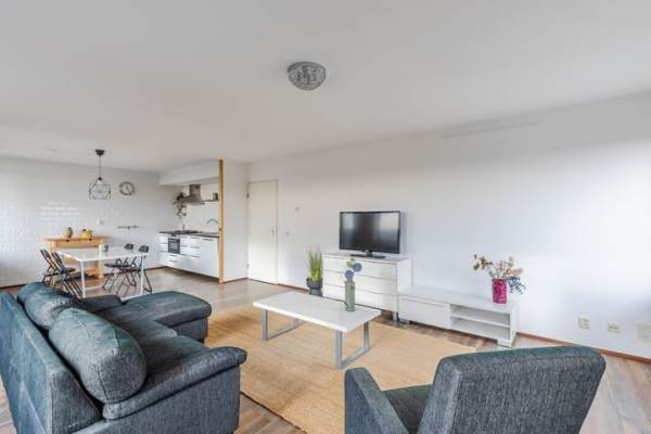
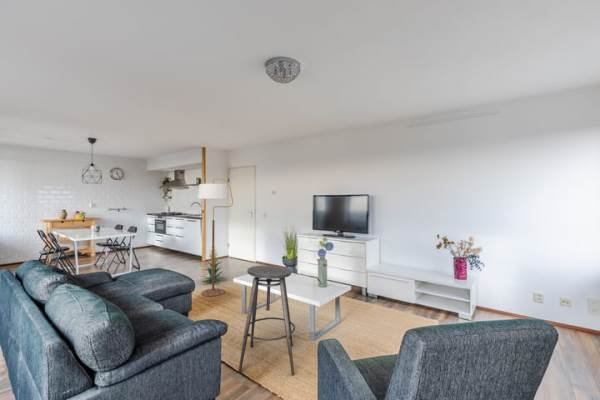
+ indoor plant (214, 262)
+ floor lamp (213, 235)
+ stool (269, 317)
